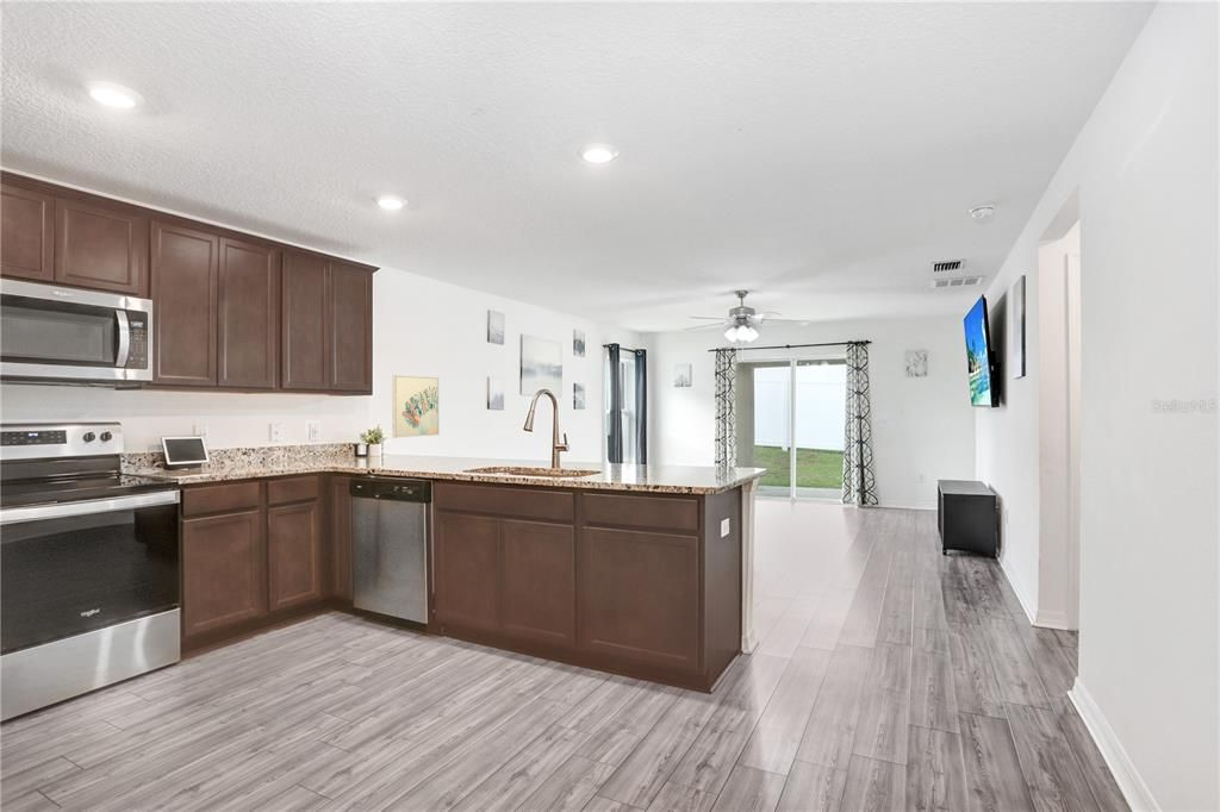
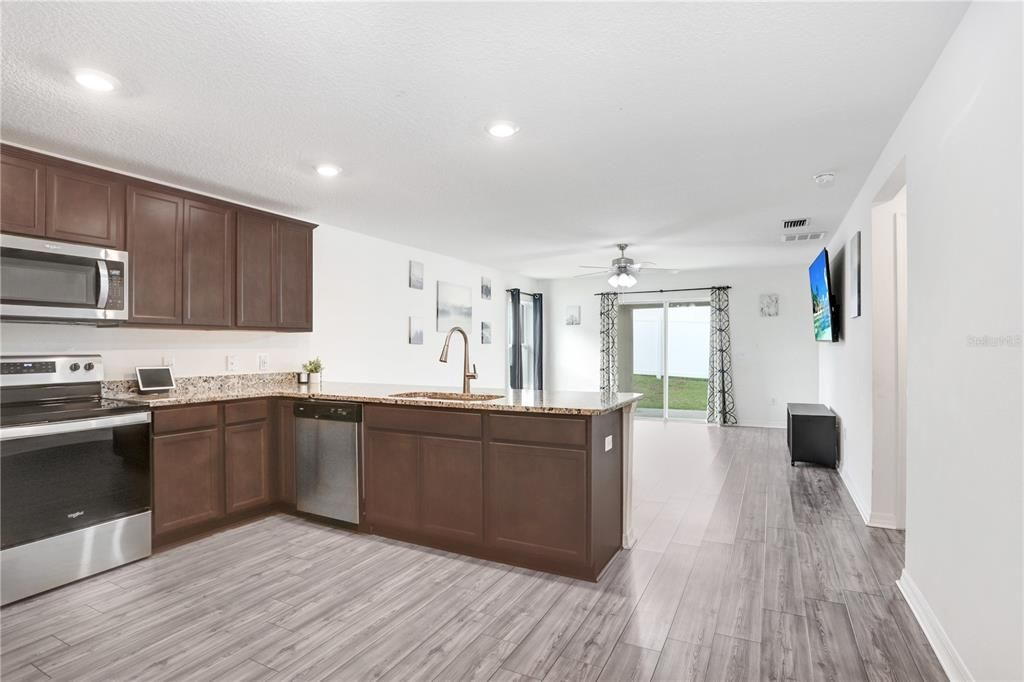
- wall art (416, 406)
